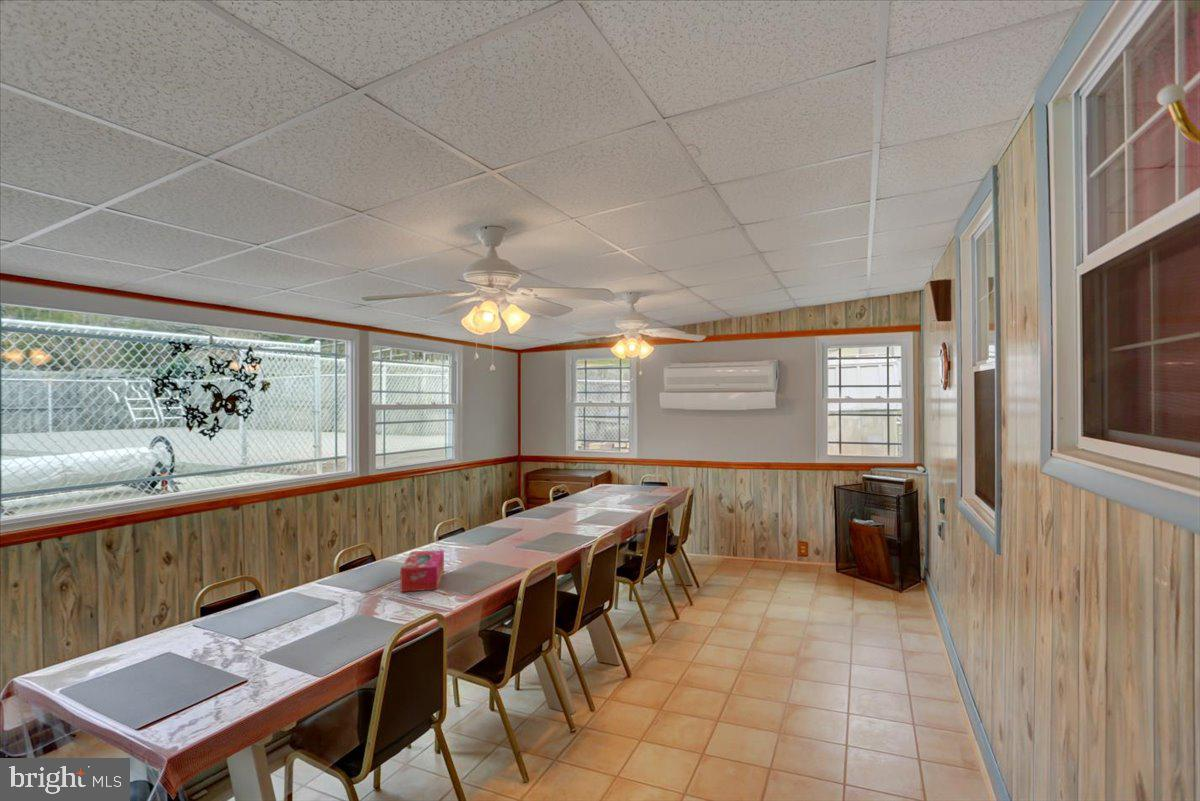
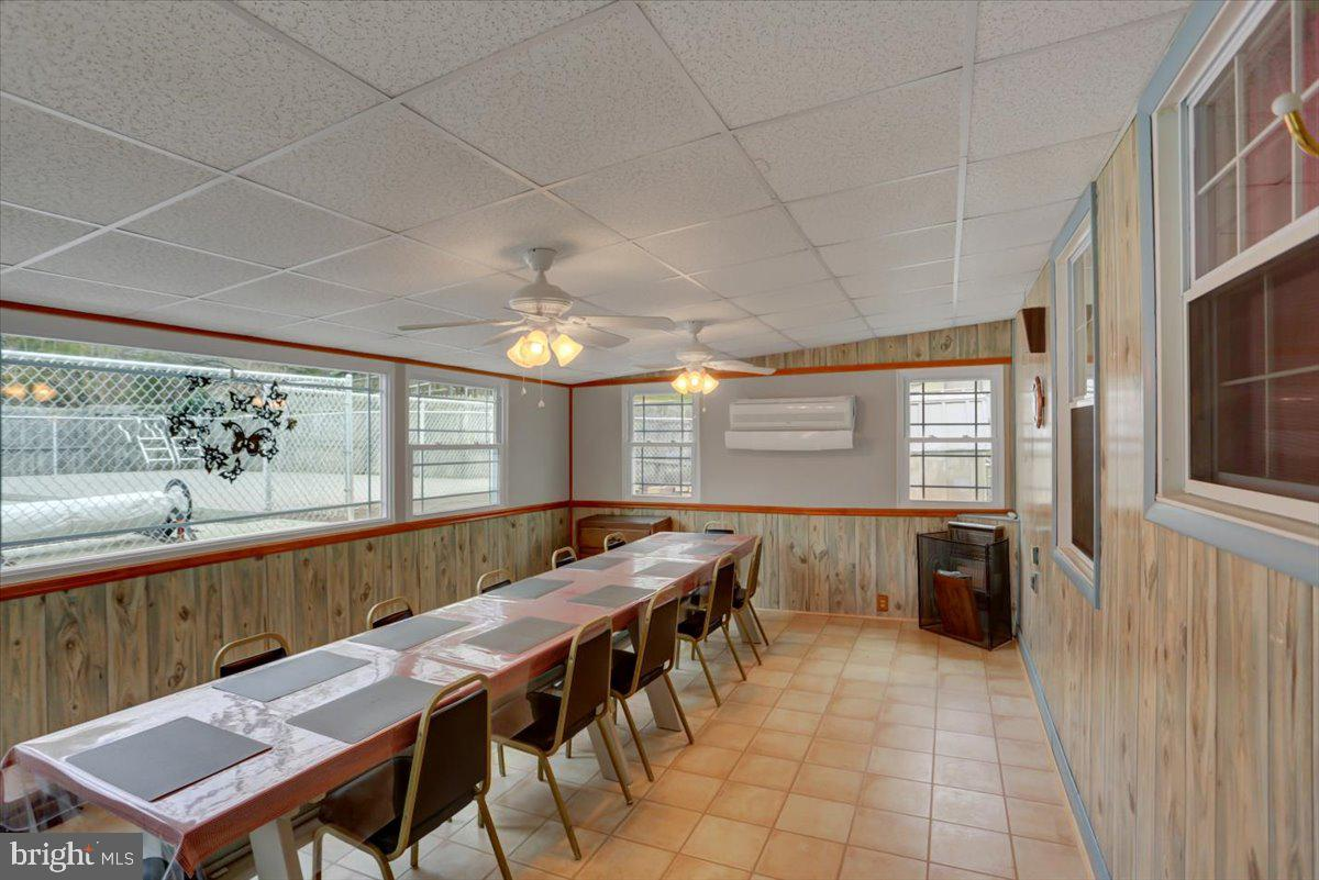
- tissue box (423, 569)
